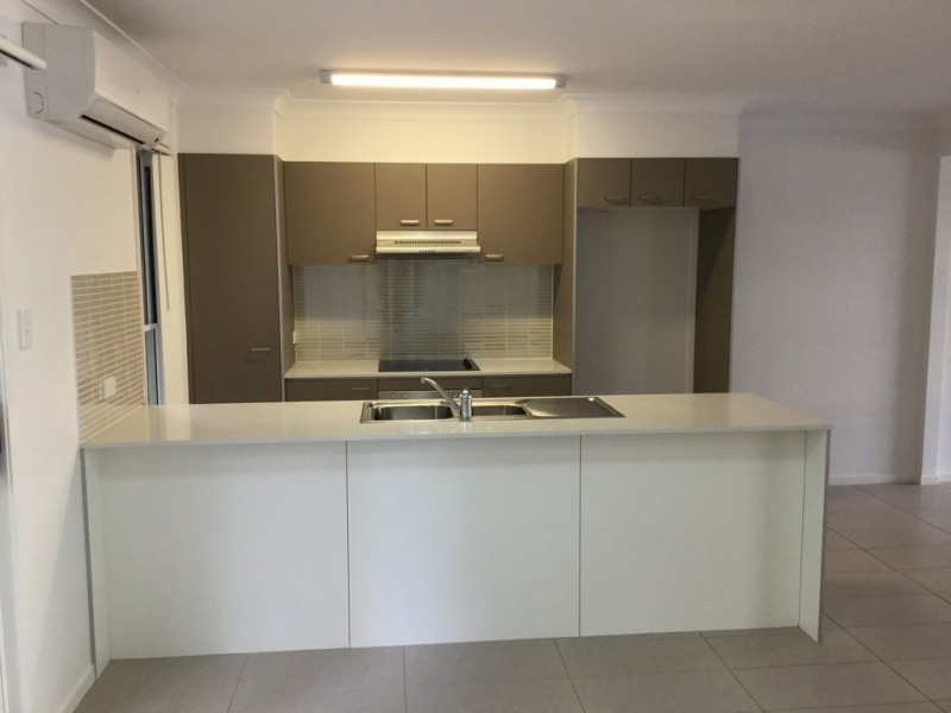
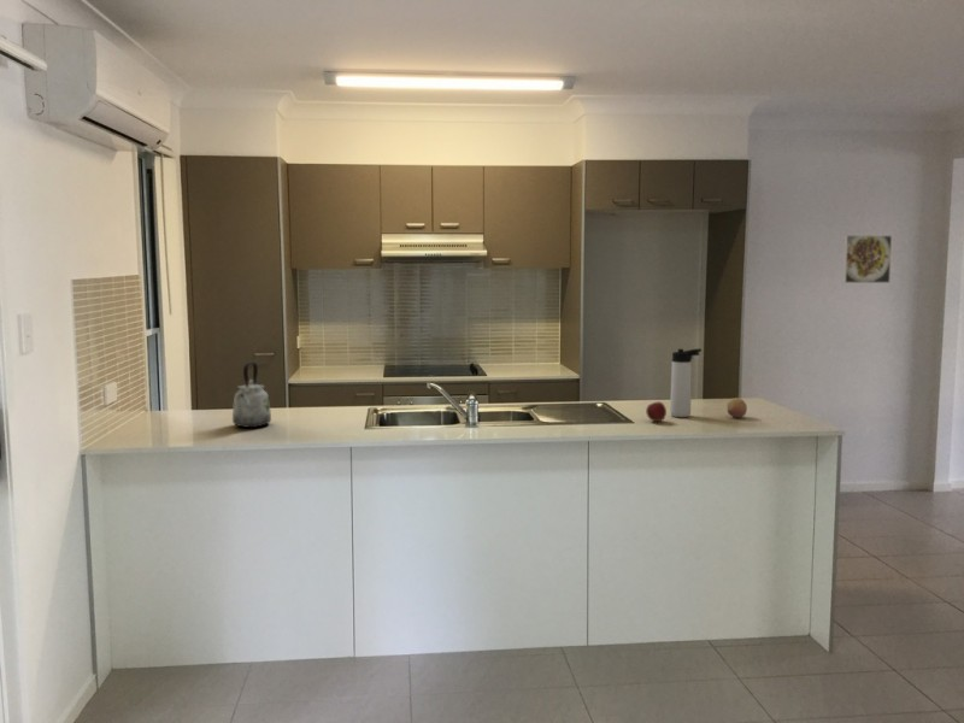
+ kettle (248, 394)
+ thermos bottle (686, 382)
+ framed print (866, 259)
+ fruit (736, 407)
+ apple (656, 411)
